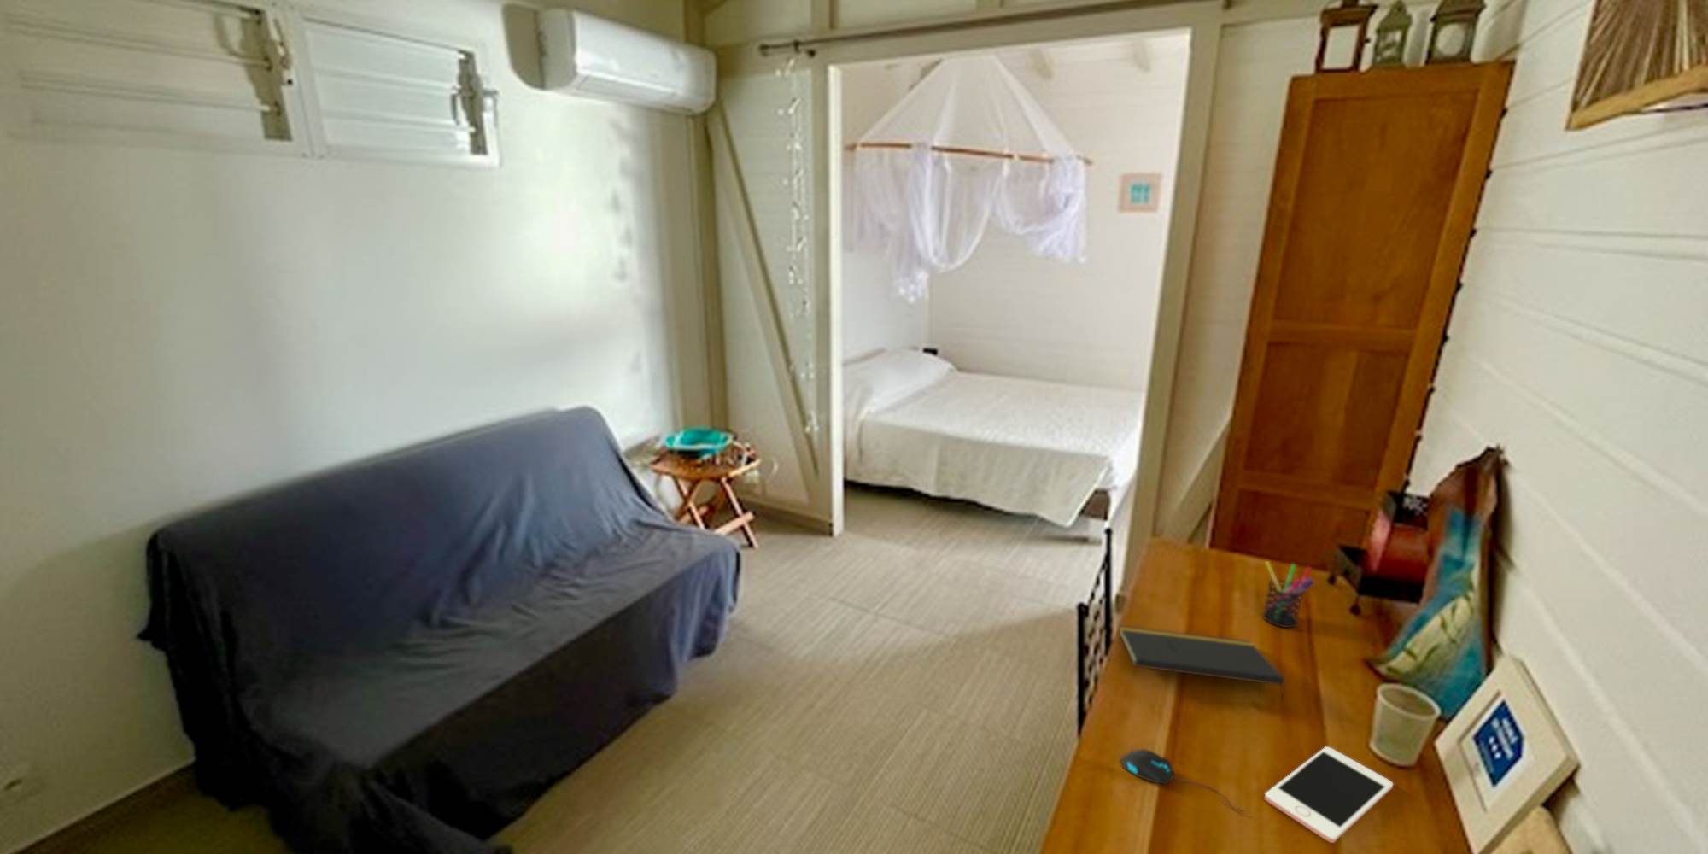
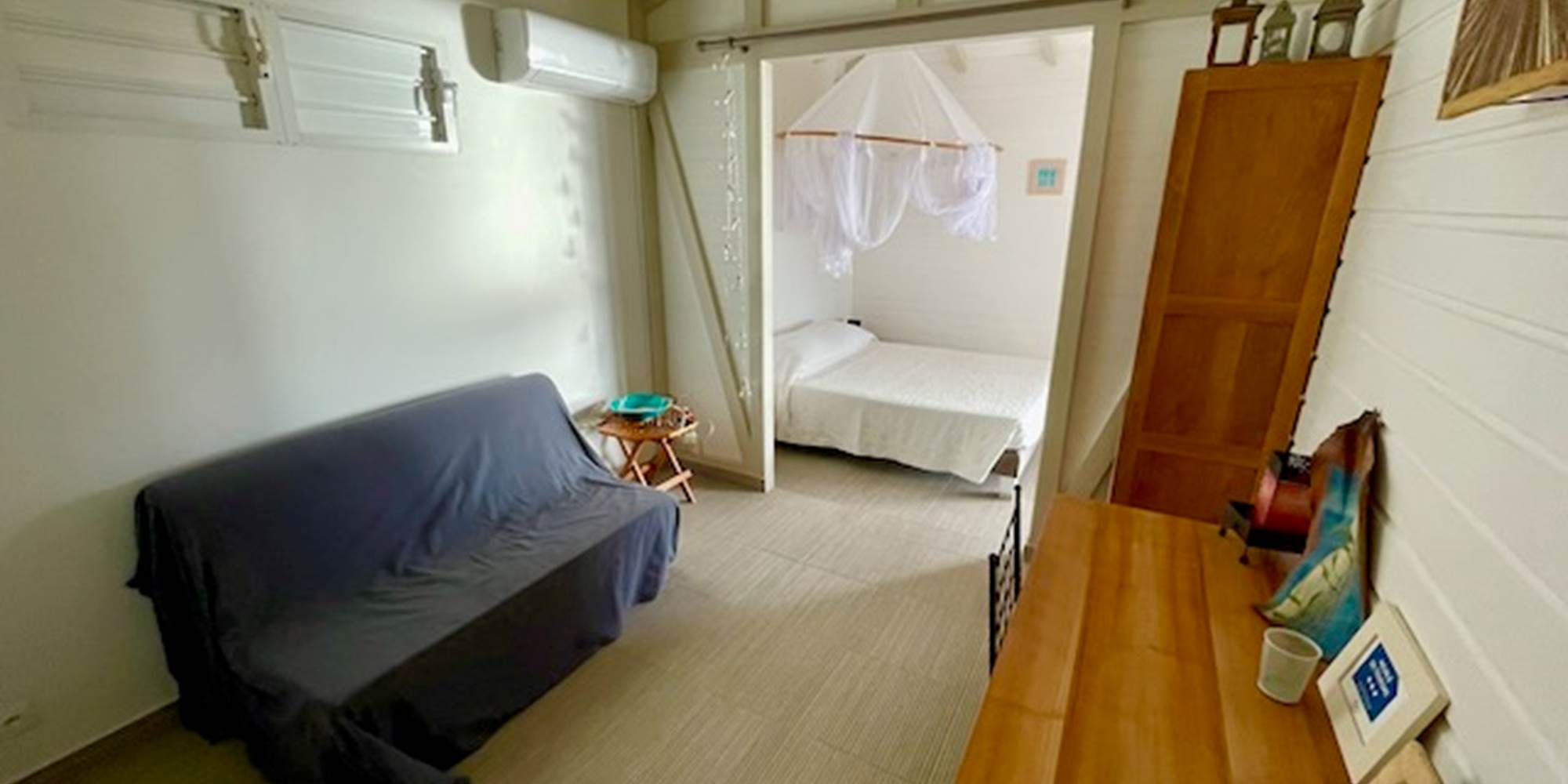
- notepad (1194, 652)
- mouse (1179, 779)
- cell phone (1329, 791)
- pen holder (1288, 590)
